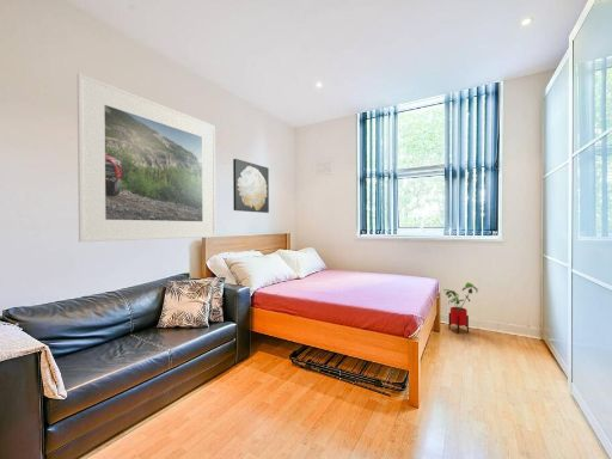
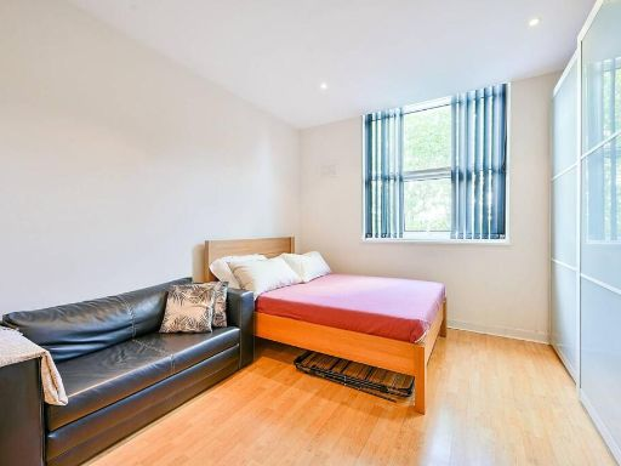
- house plant (460, 307)
- wall art (251, 188)
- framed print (160, 171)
